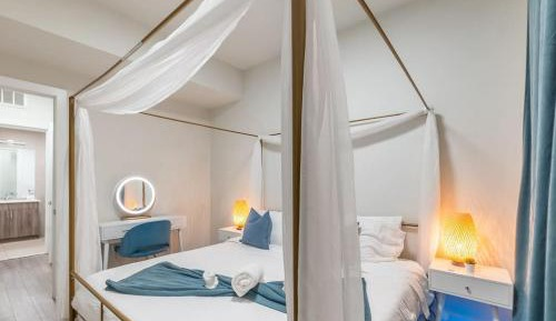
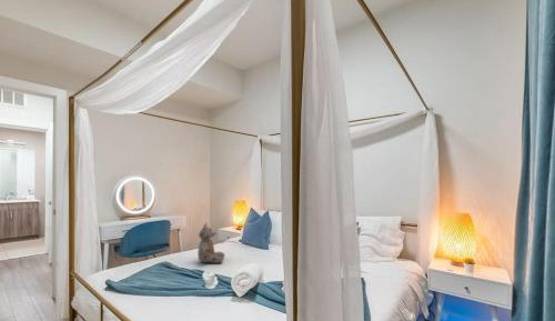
+ stuffed bear (211, 242)
